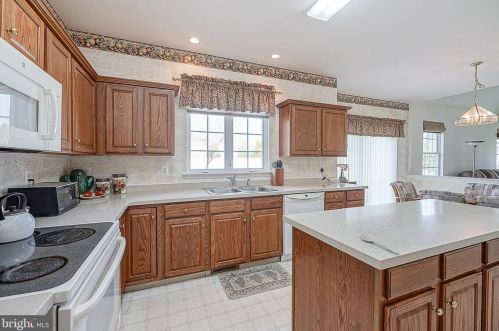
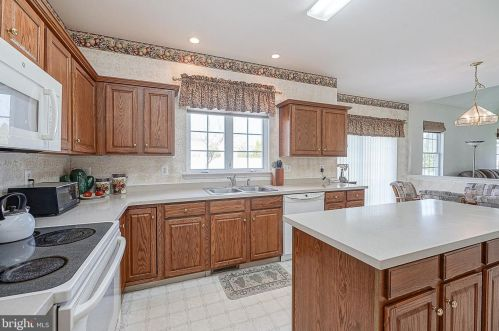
- spoon (378, 243)
